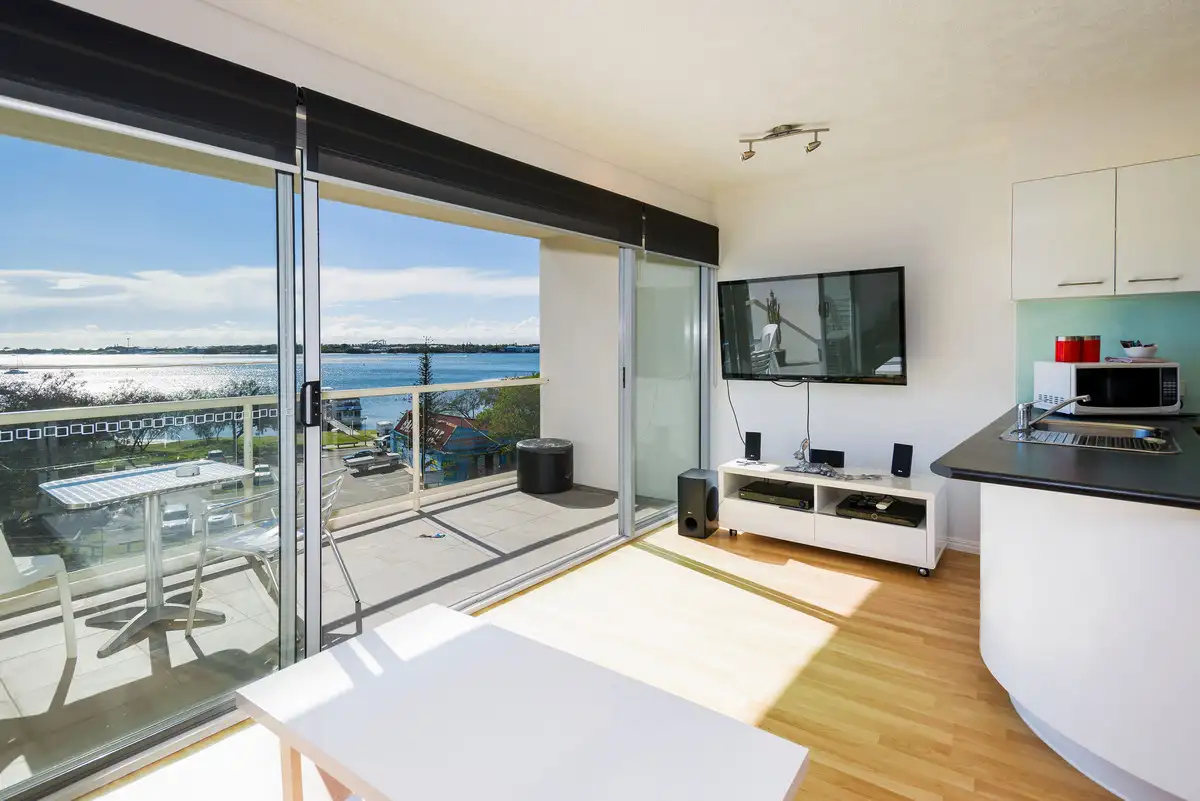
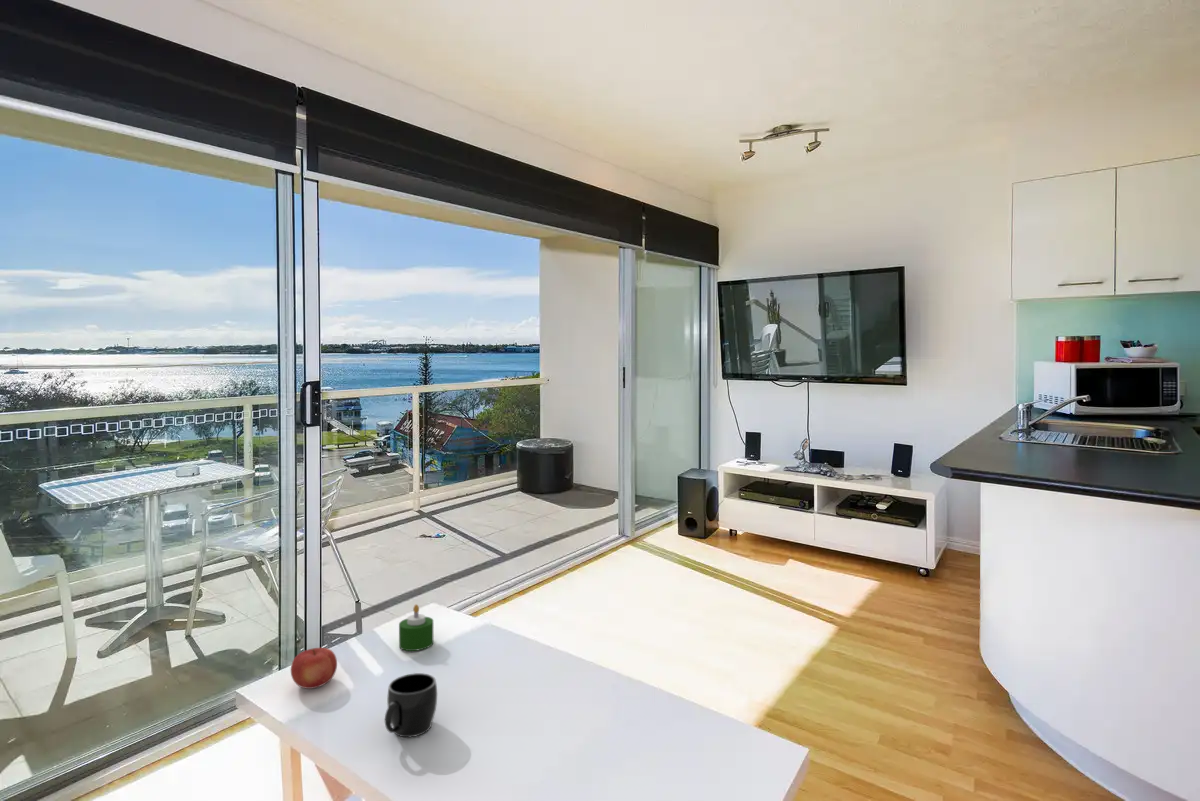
+ fruit (314, 665)
+ mug (407, 708)
+ candle (416, 624)
